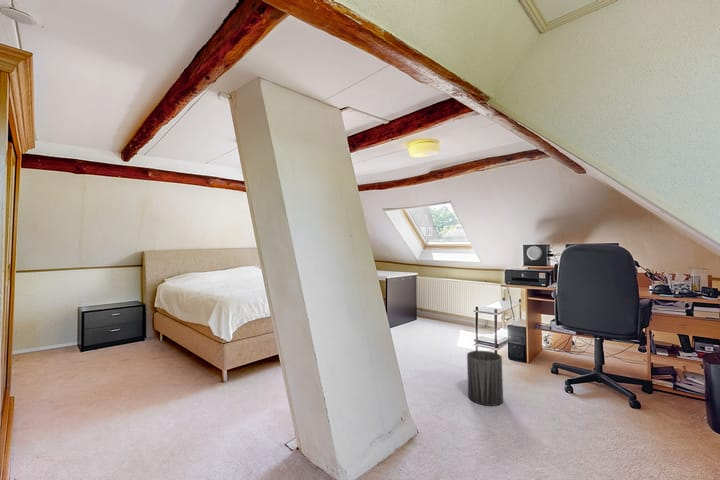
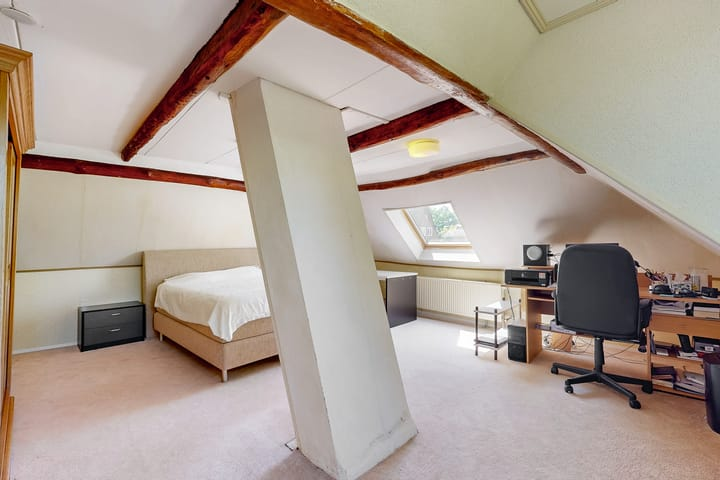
- trash can (484, 376)
